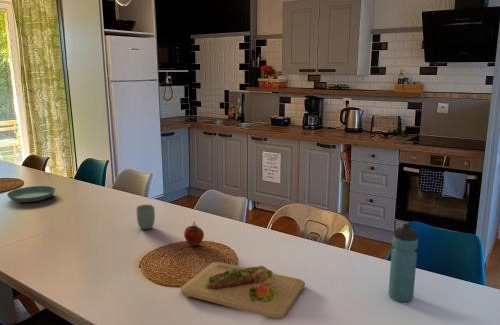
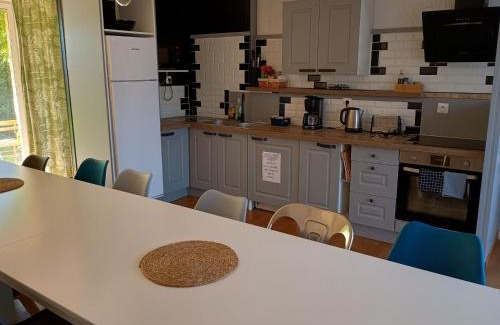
- cup (145, 217)
- water bottle (403, 261)
- cutting board (243, 279)
- fruit (194, 233)
- saucer (32, 194)
